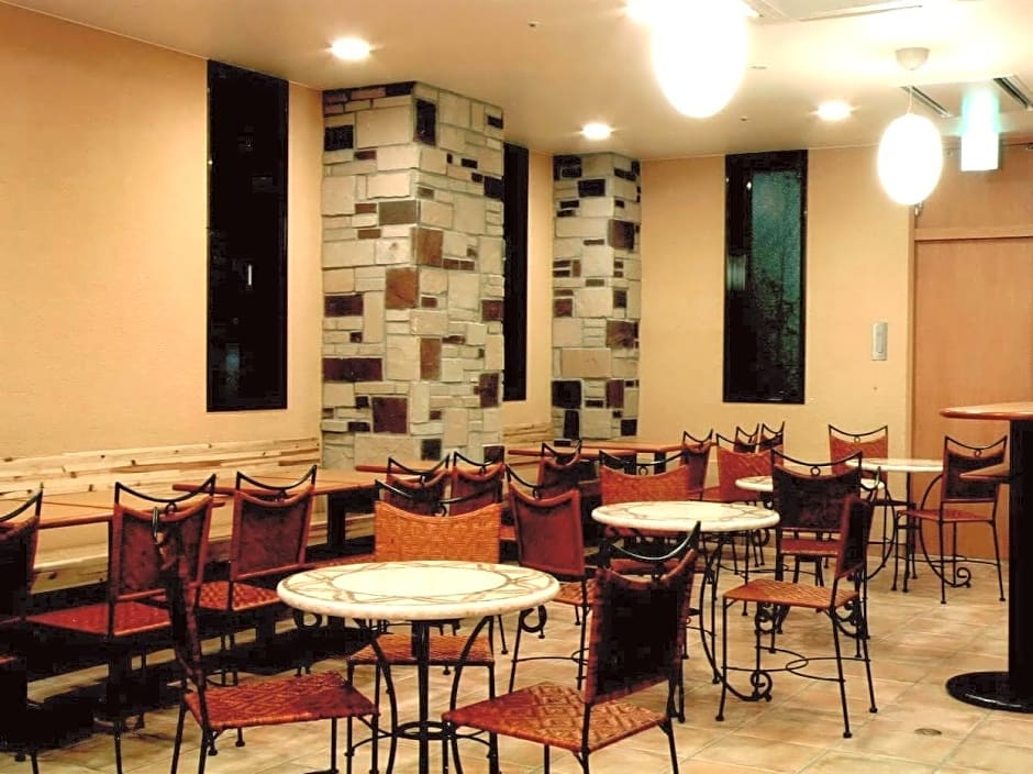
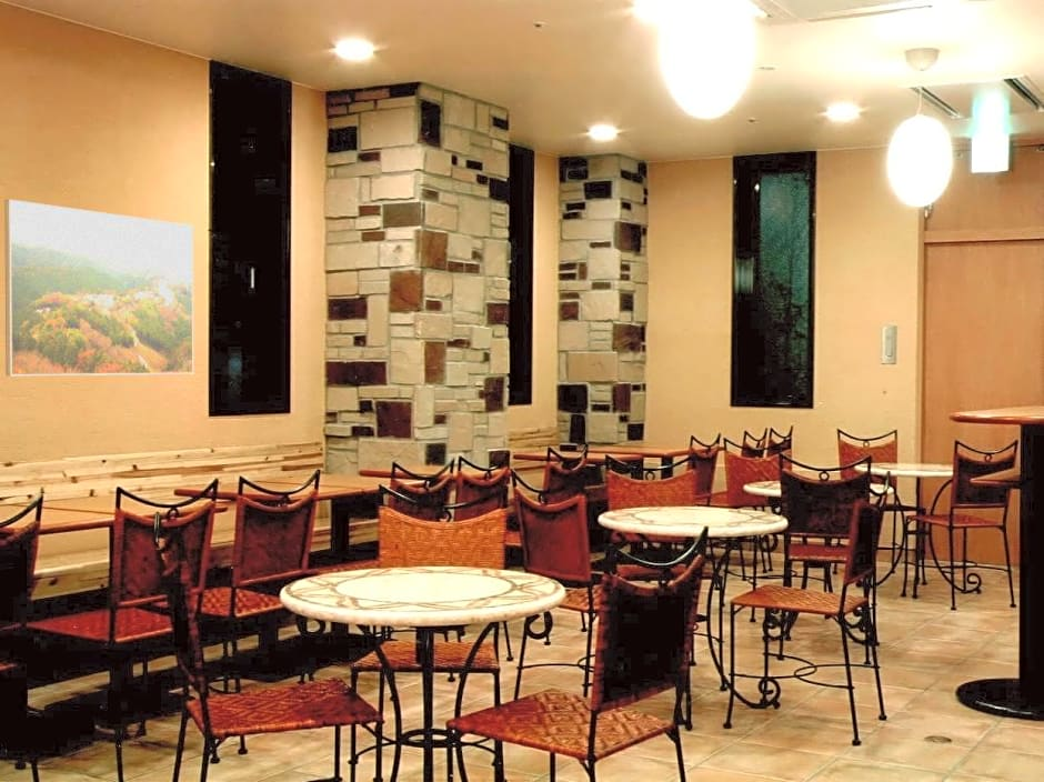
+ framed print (107, 293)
